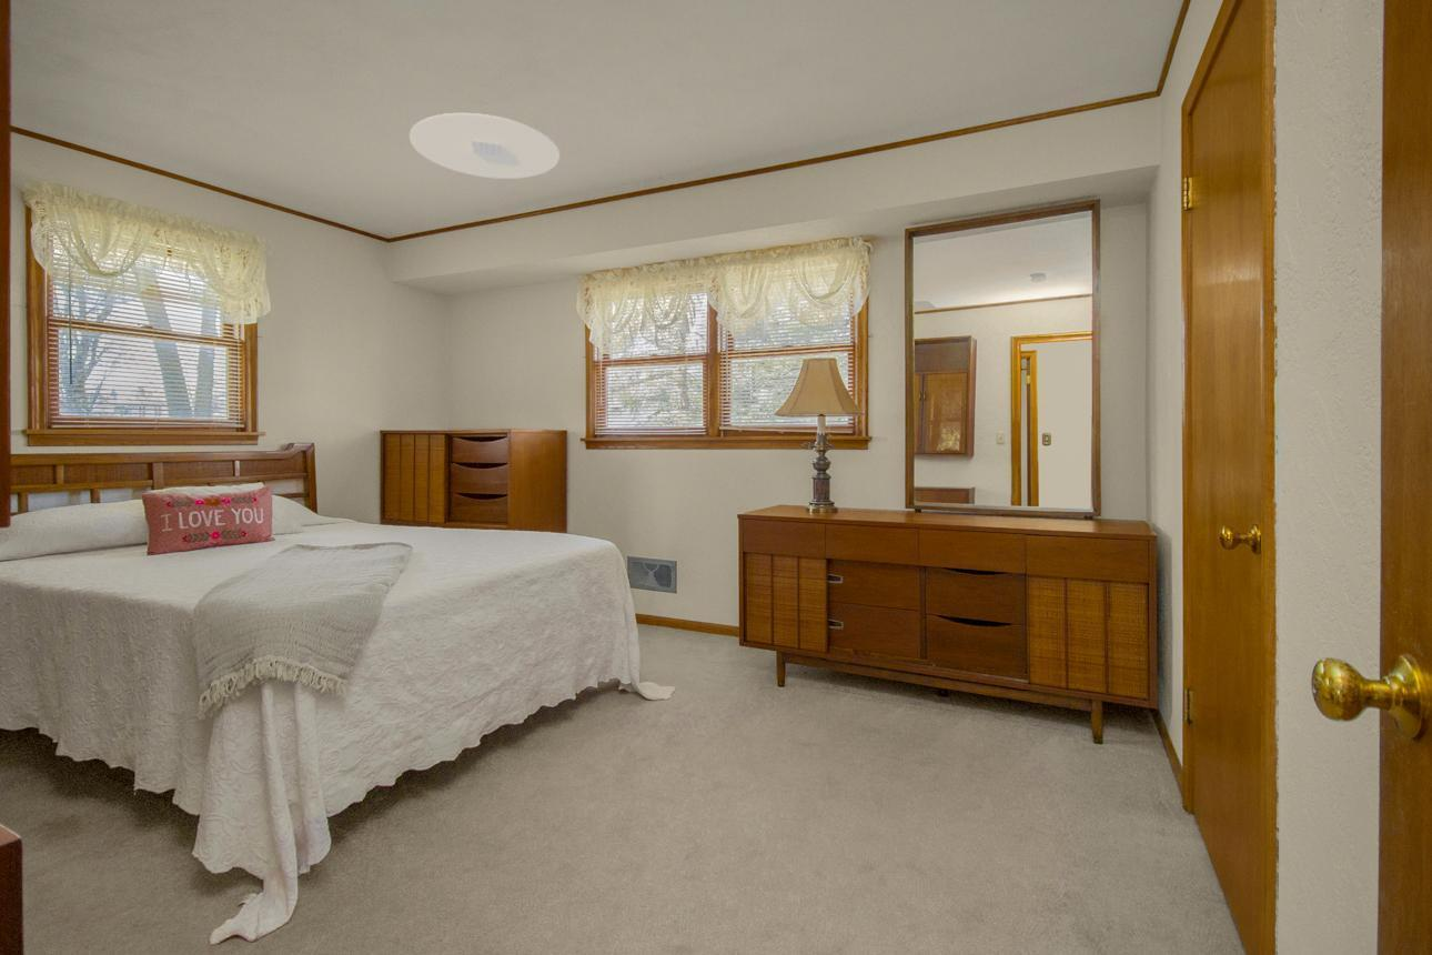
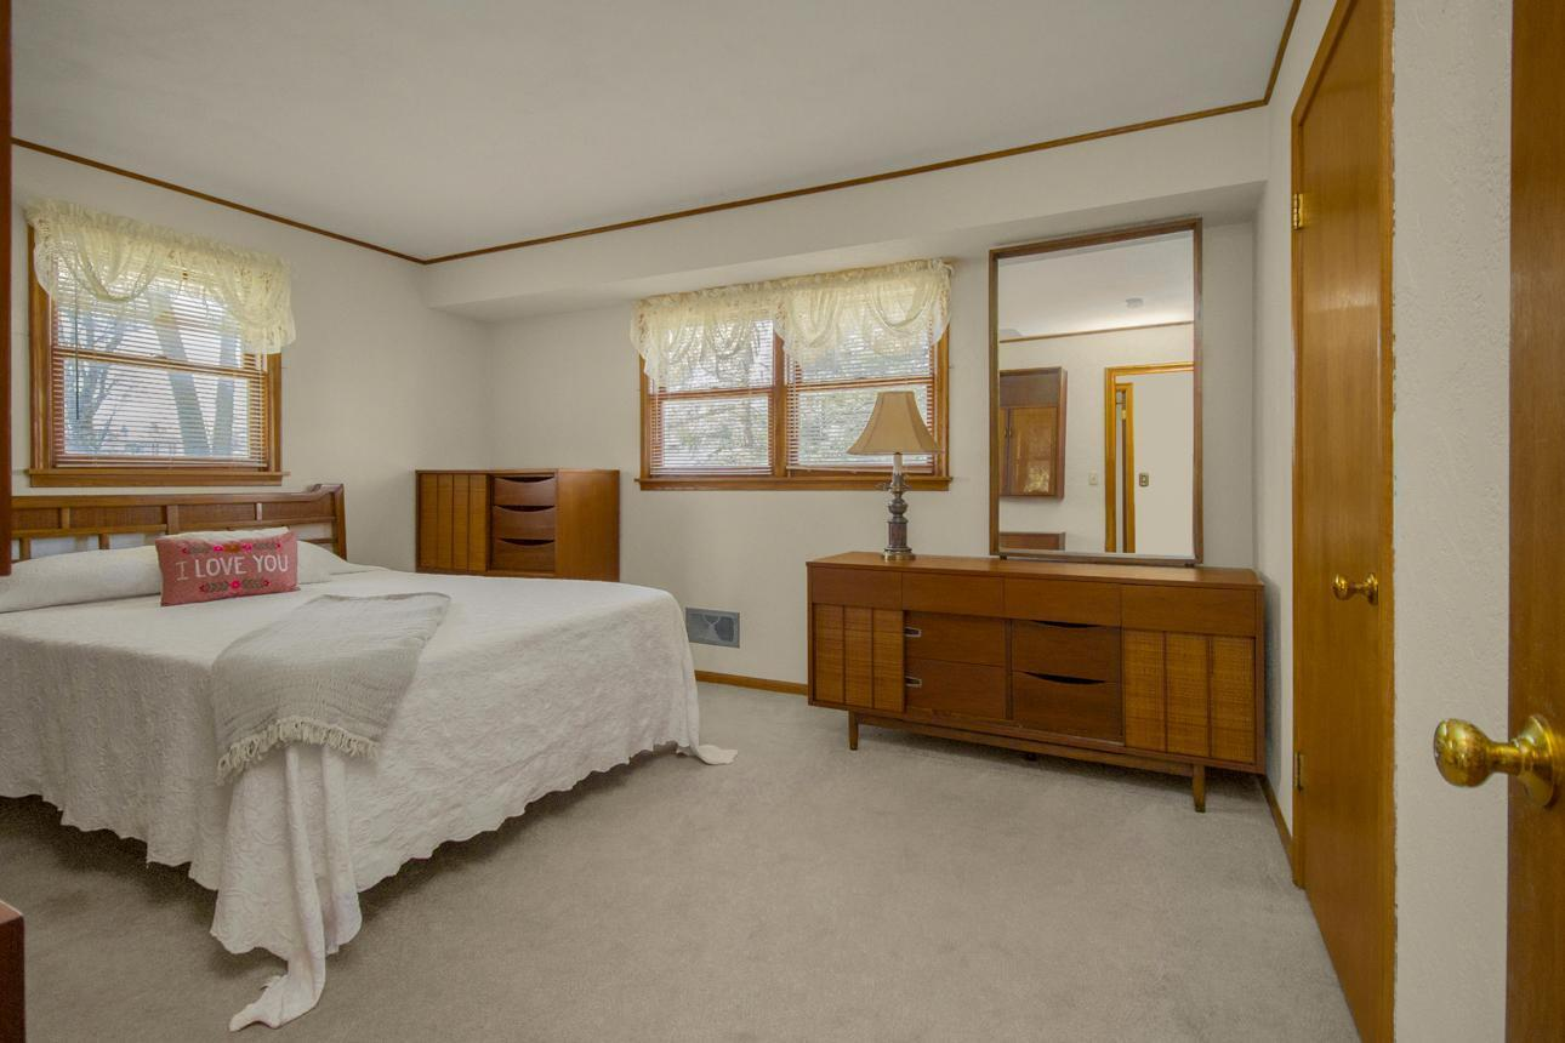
- ceiling light (486, 141)
